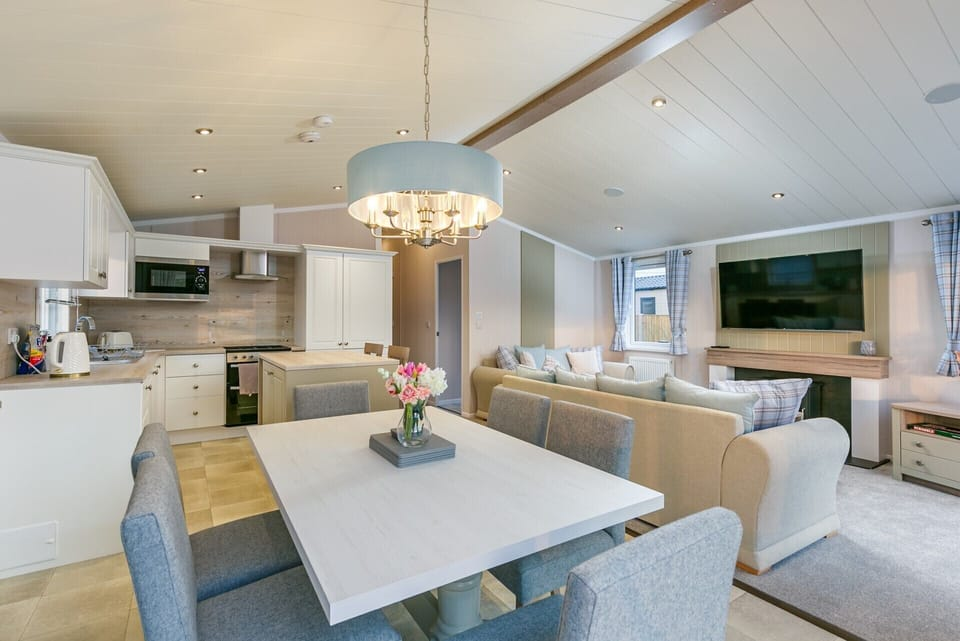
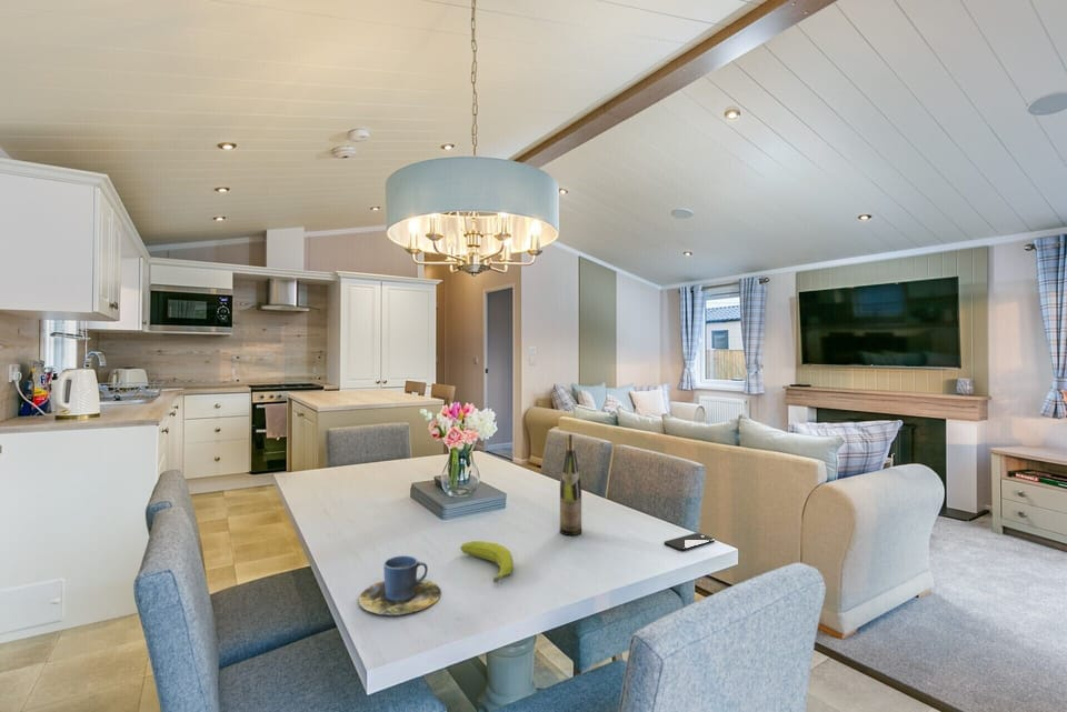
+ cup (400, 579)
+ fruit (482, 556)
+ wine bottle (570, 482)
+ smartphone (689, 541)
